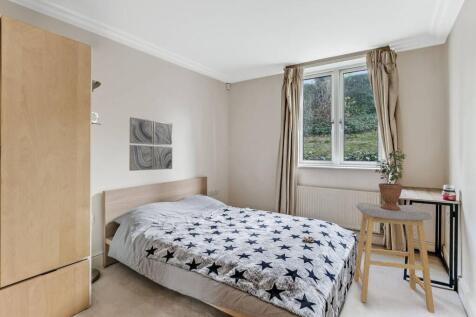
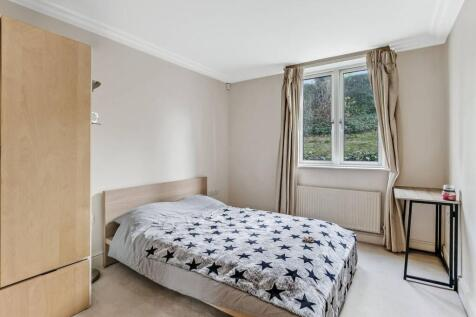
- wall art (152, 144)
- potted plant (391, 177)
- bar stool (390, 250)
